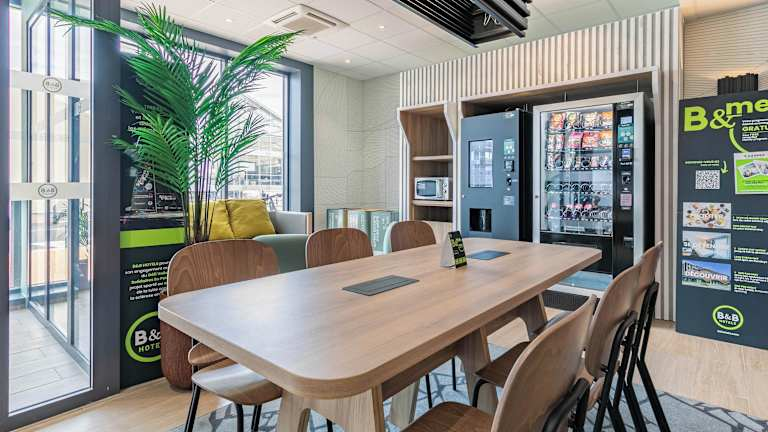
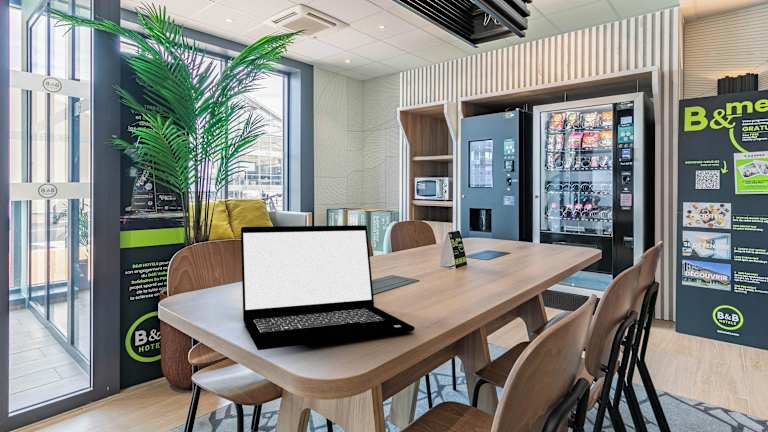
+ laptop (322, 276)
